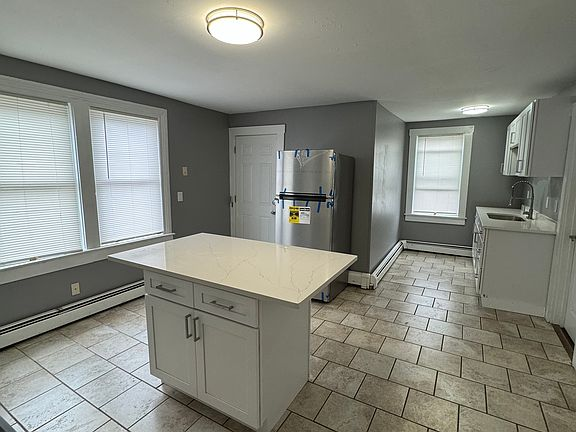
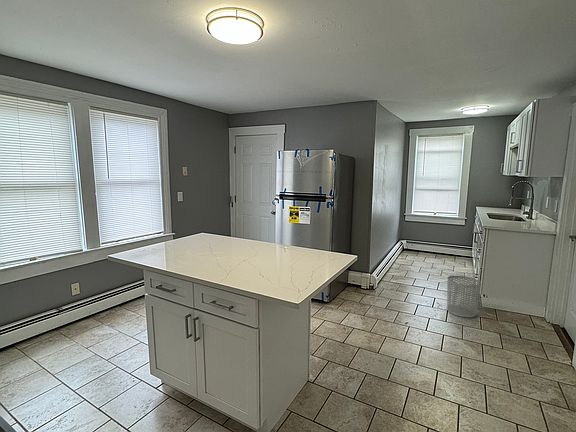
+ waste bin (463, 296)
